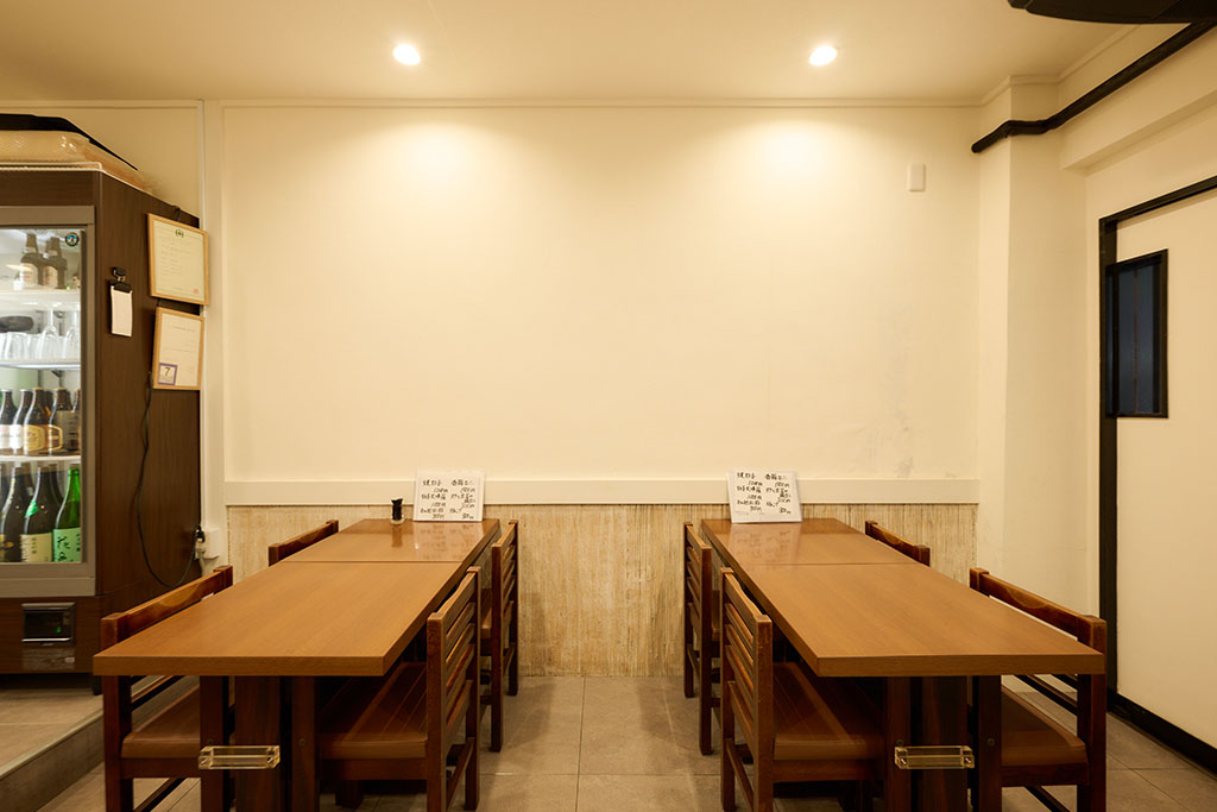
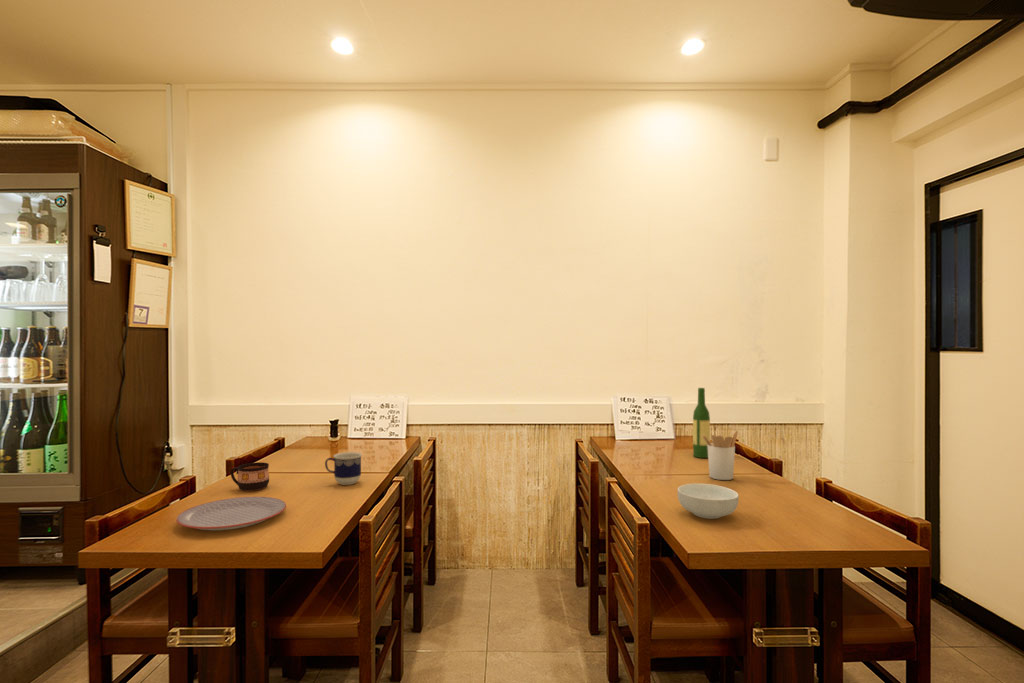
+ cup (343, 469)
+ wine bottle (701, 422)
+ plate (233, 514)
+ cup (252, 476)
+ utensil holder (721, 454)
+ cereal bowl (707, 502)
